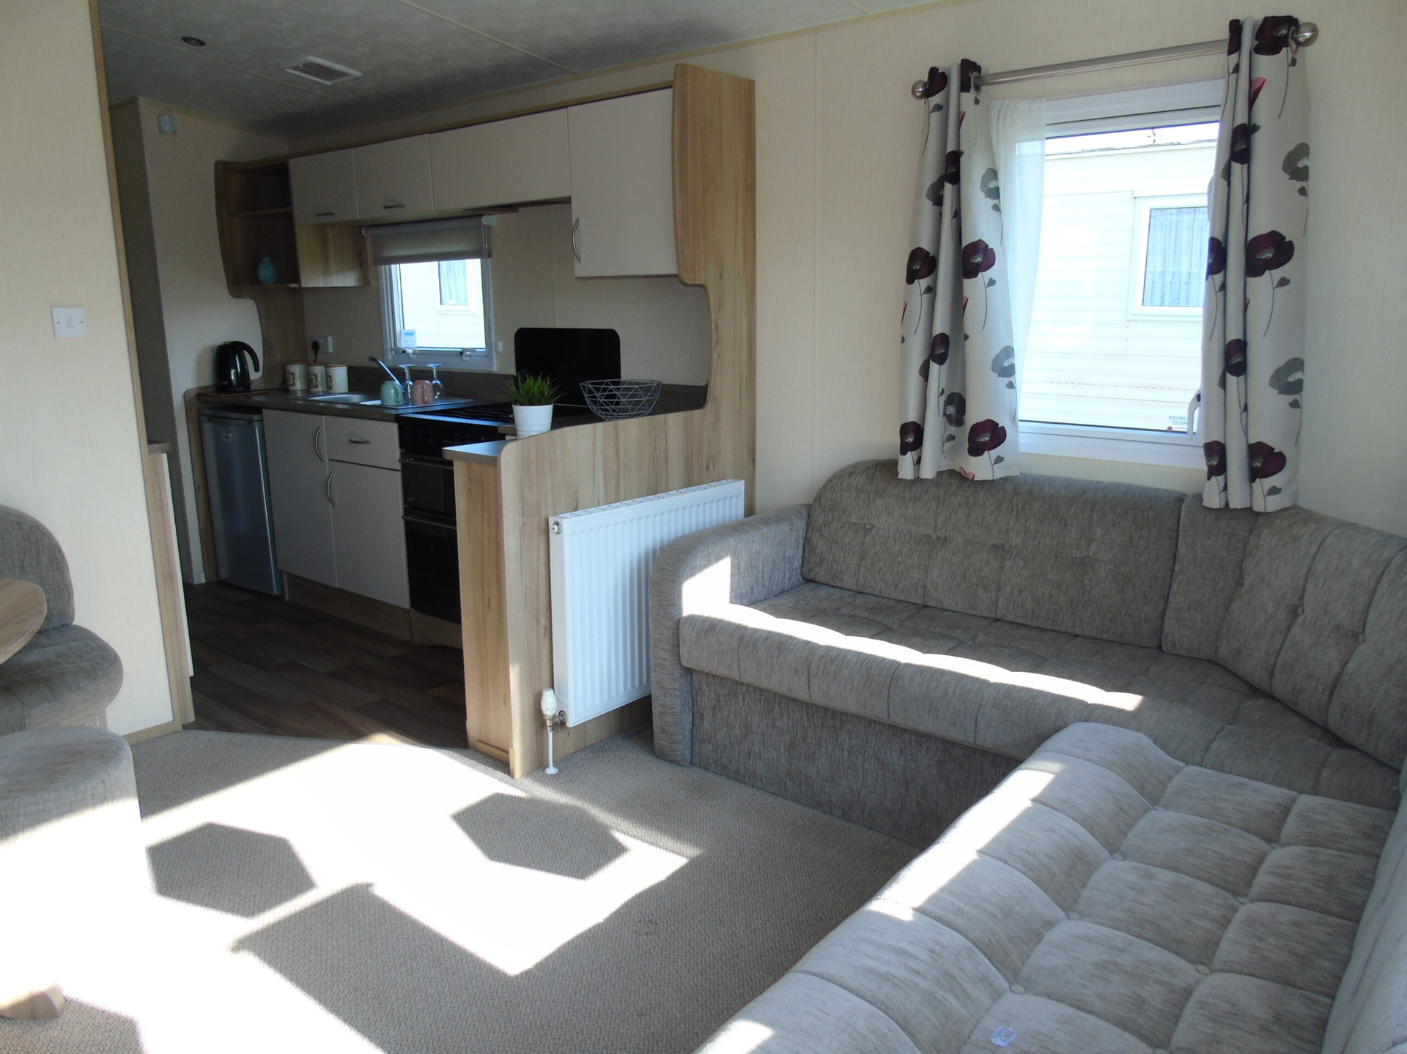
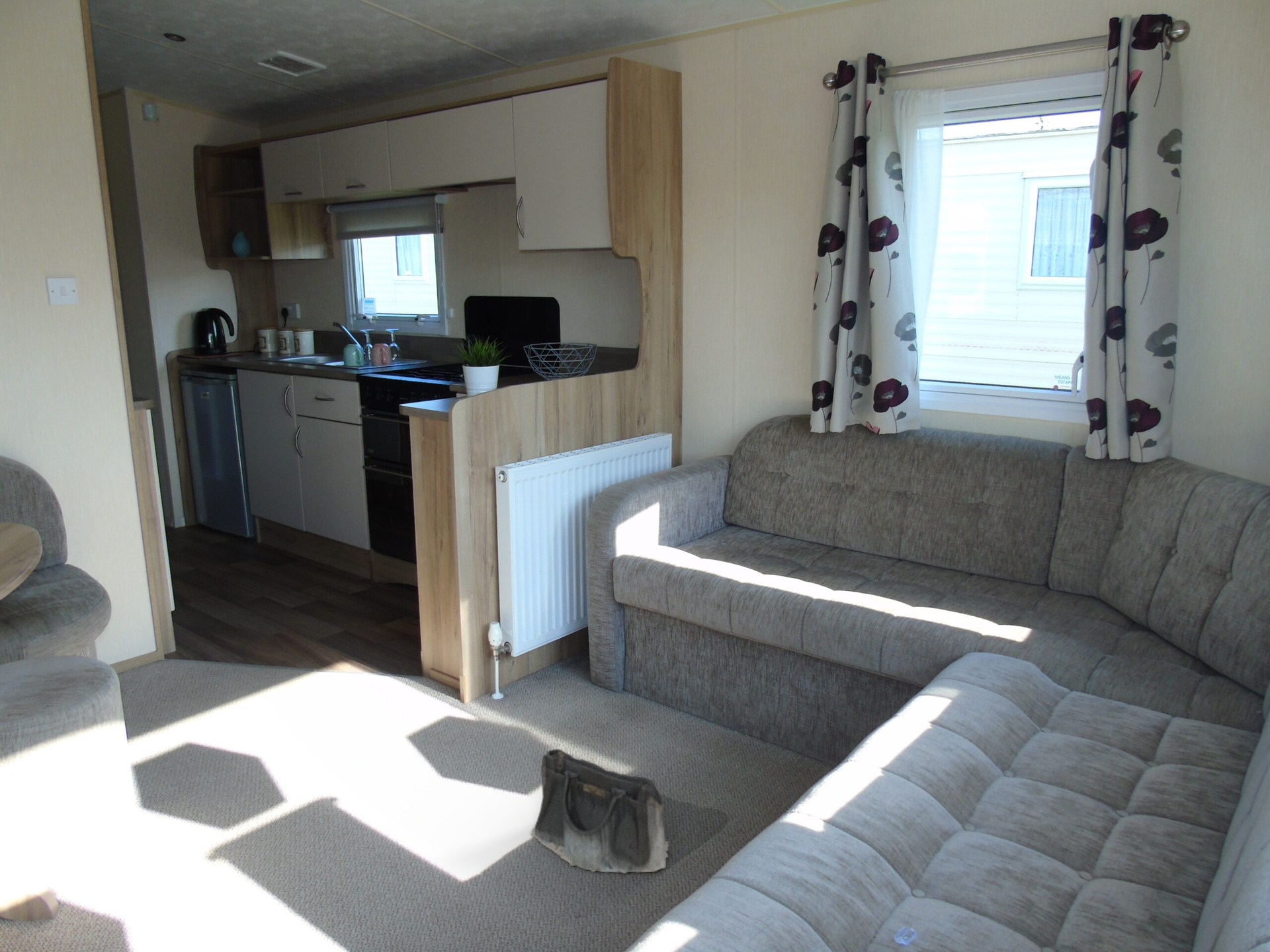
+ saddlebag (603, 803)
